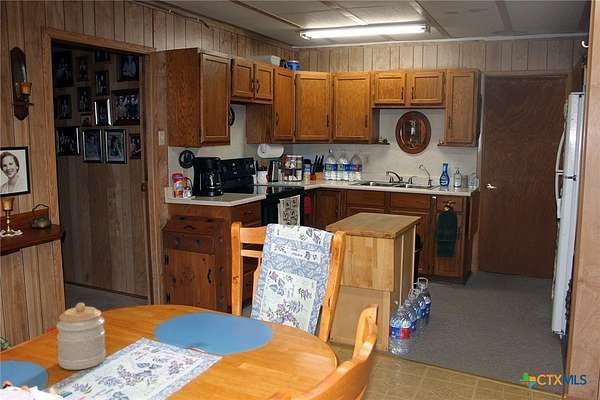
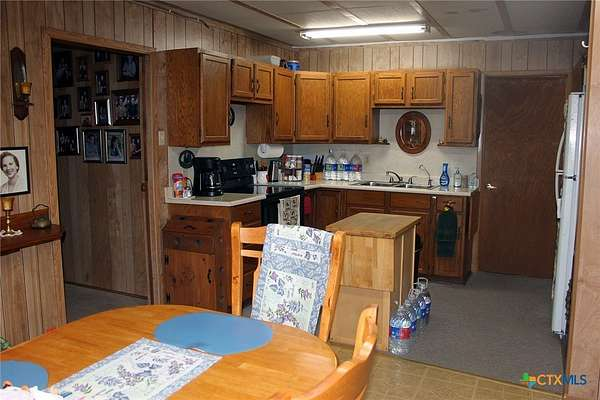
- jar (81, 332)
